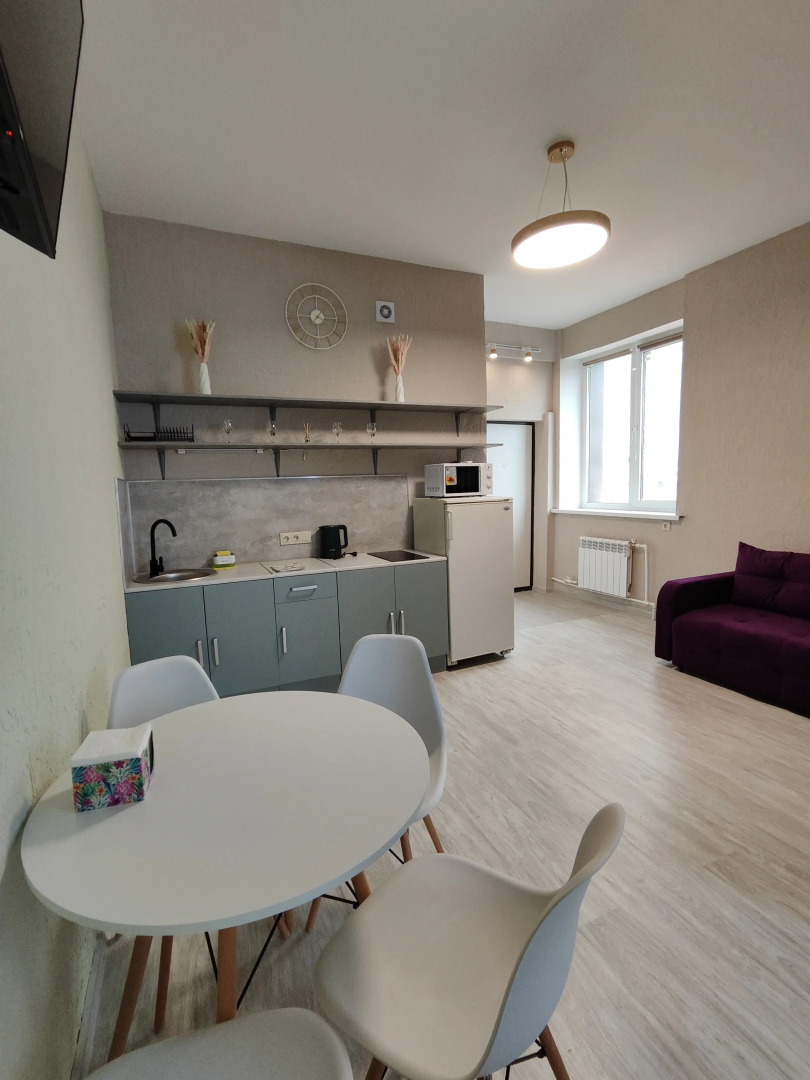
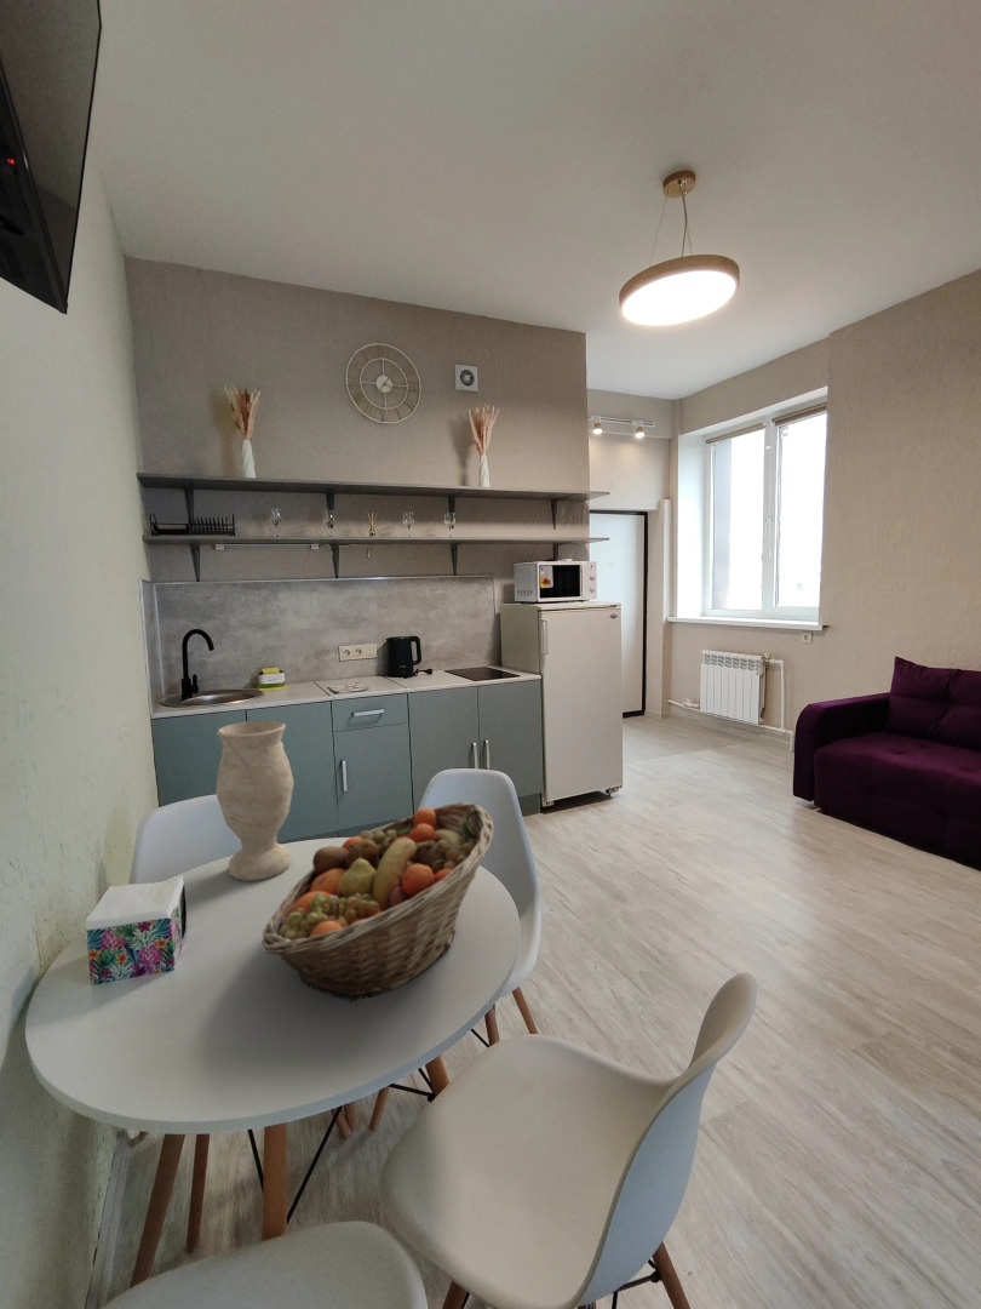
+ vase (256, 798)
+ fruit basket (388, 884)
